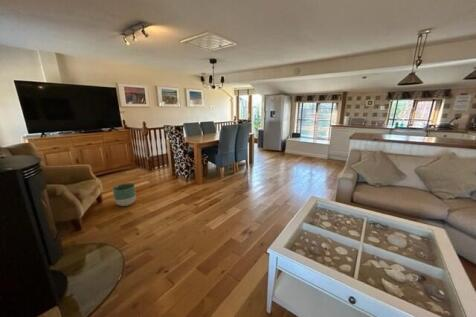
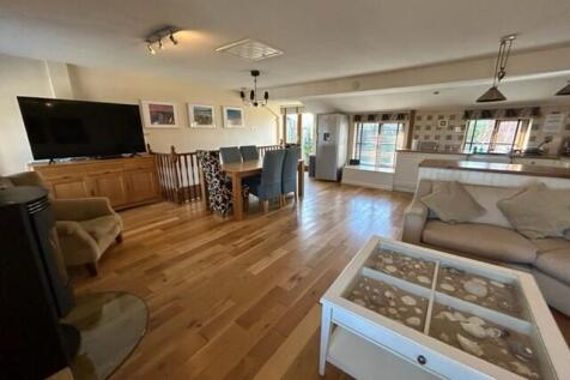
- planter (125, 195)
